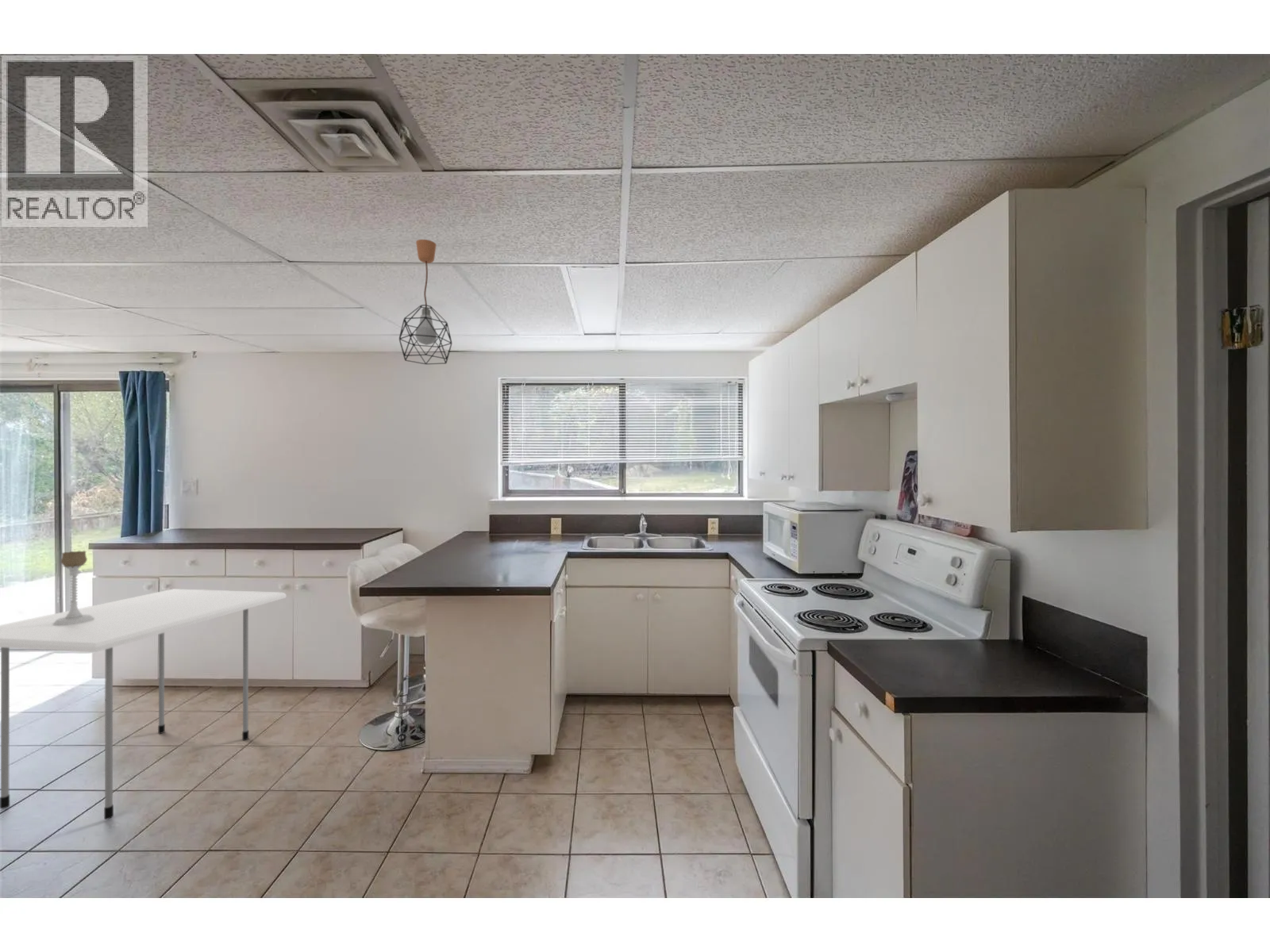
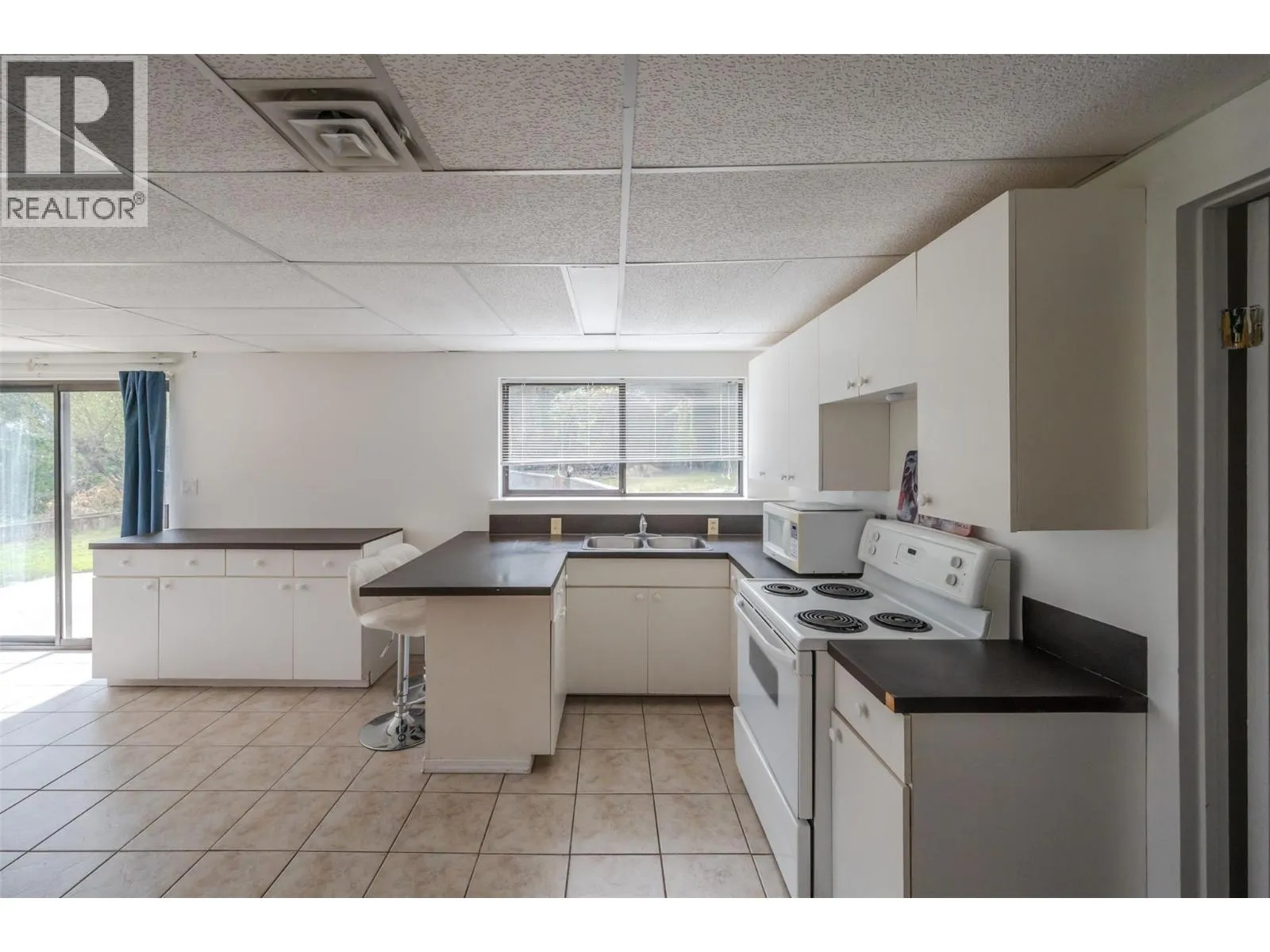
- dining table (159, 689)
- pendant light (425, 301)
- candle holder (74, 586)
